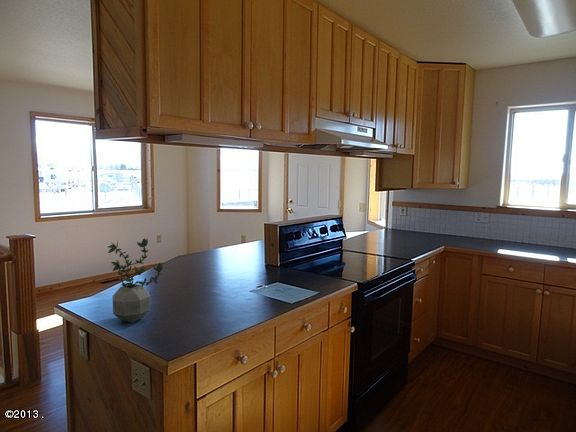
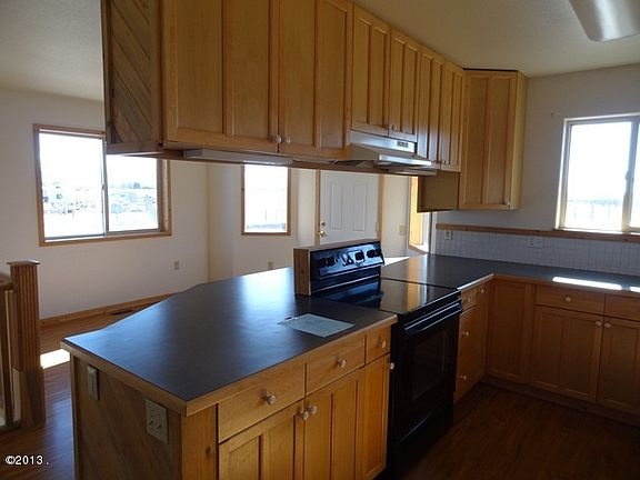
- potted plant (136, 281)
